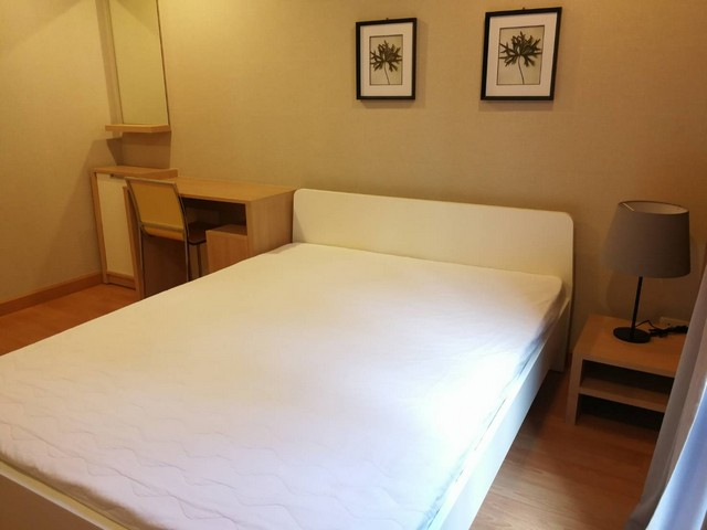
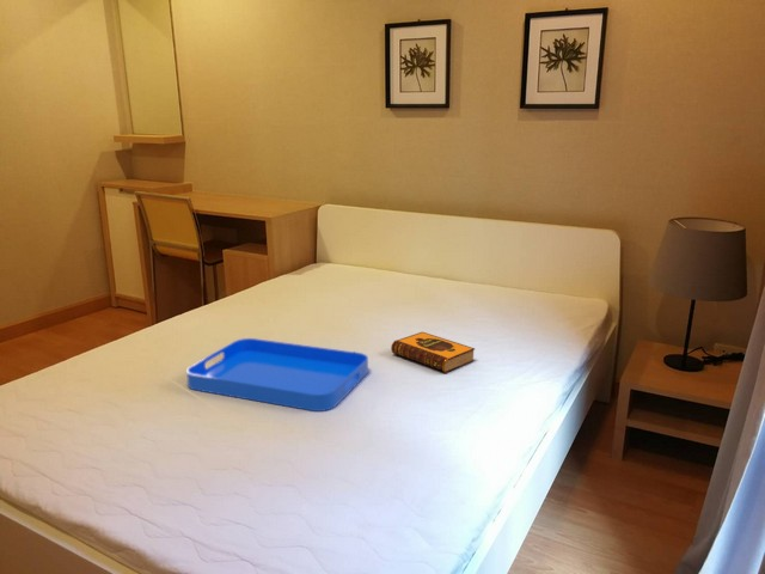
+ serving tray (280, 371)
+ hardback book (432, 350)
